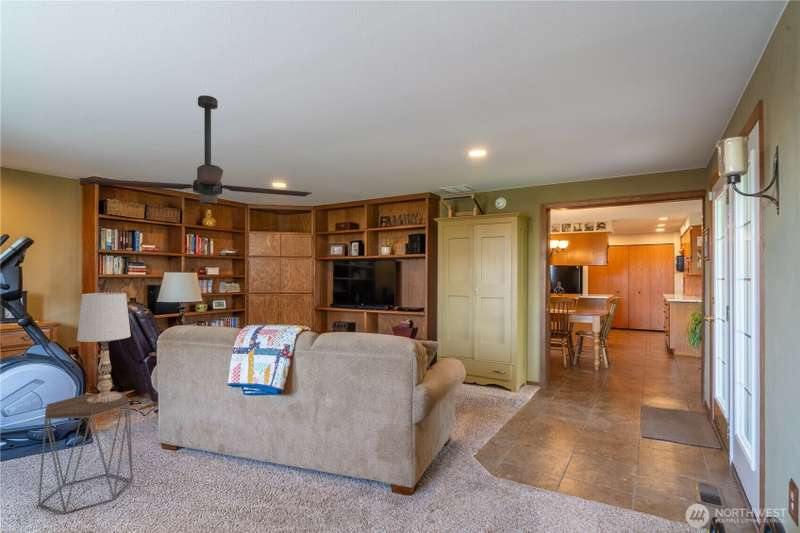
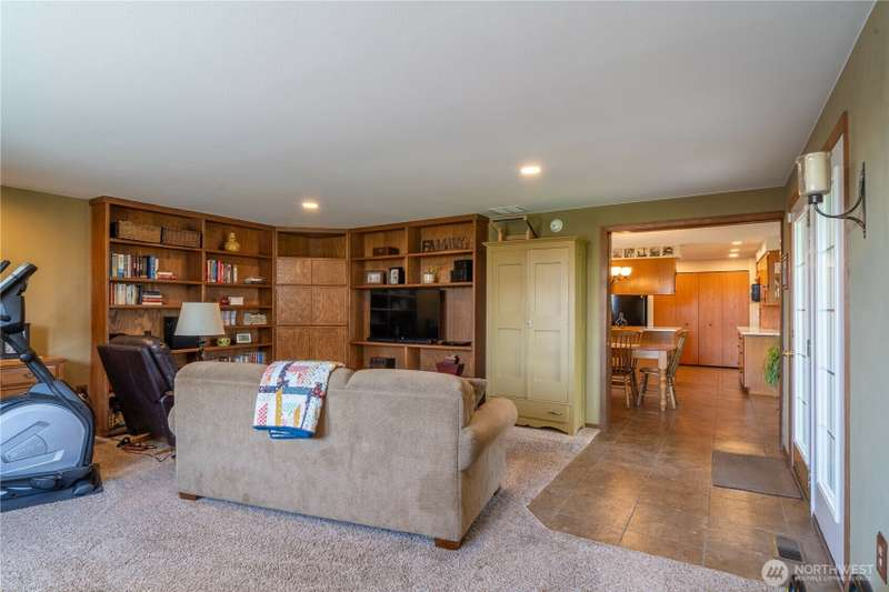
- side table (83, 446)
- table lamp (104, 345)
- ceiling fan (207, 147)
